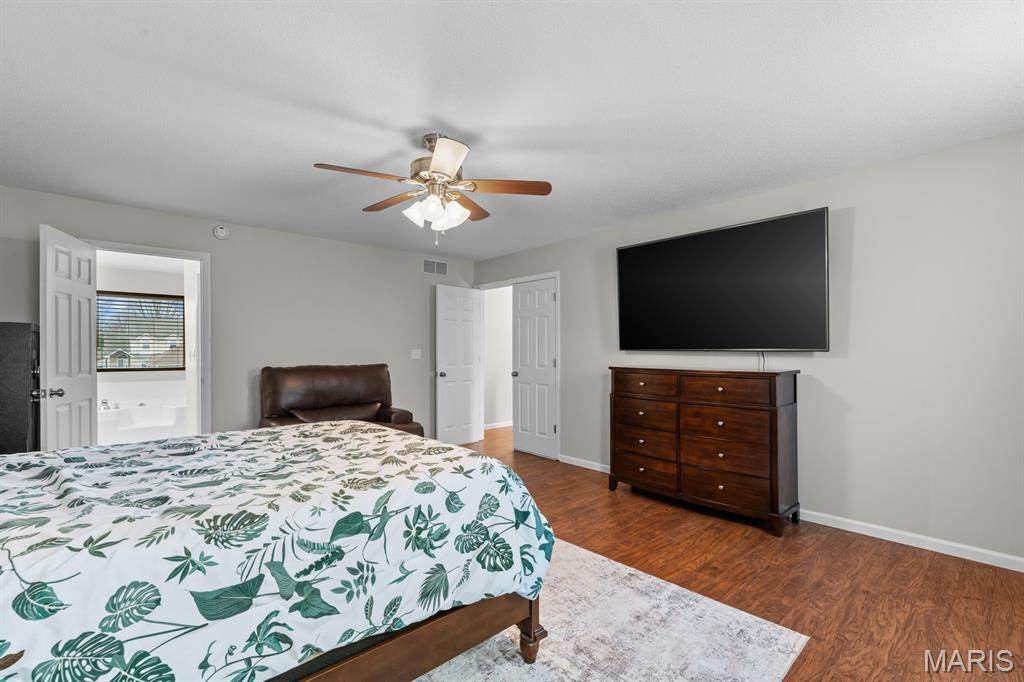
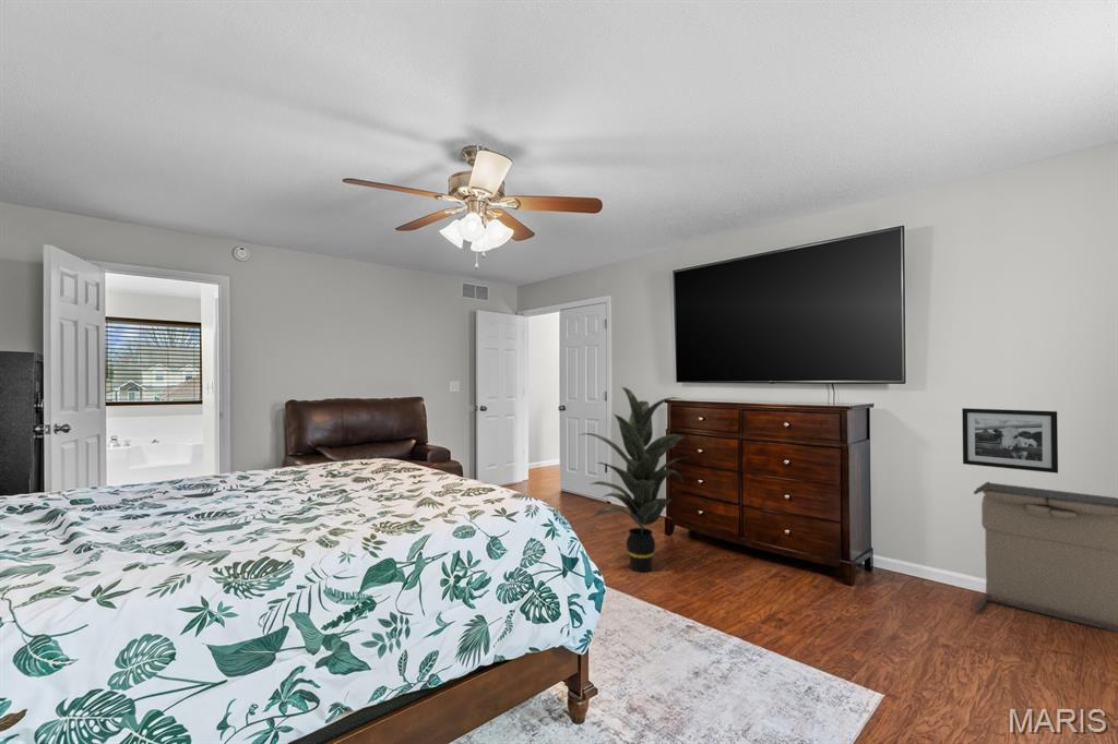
+ picture frame (1008, 439)
+ indoor plant (638, 476)
+ laundry hamper (1049, 556)
